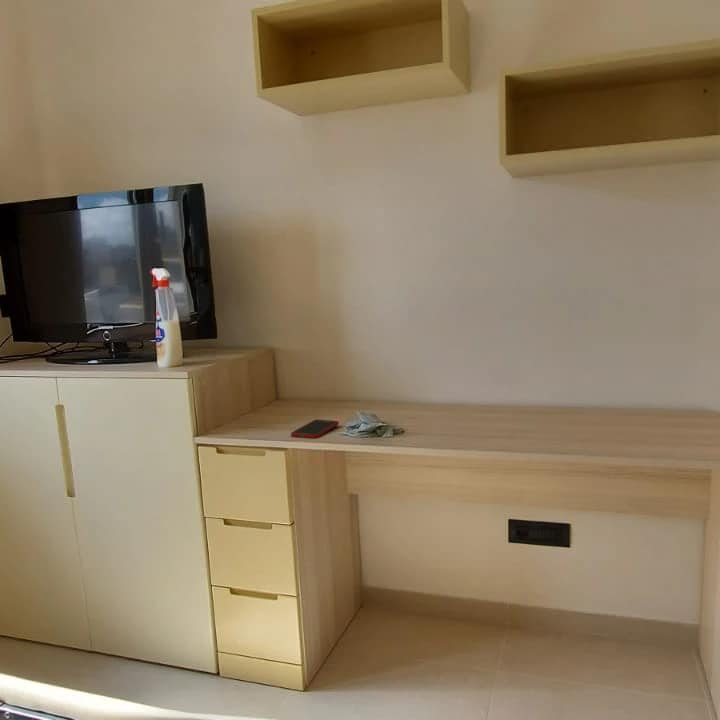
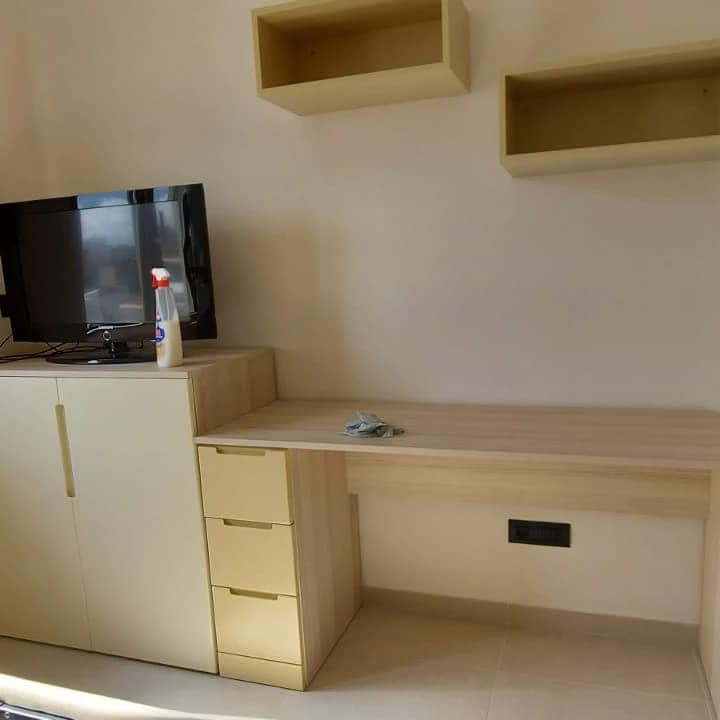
- cell phone (315, 428)
